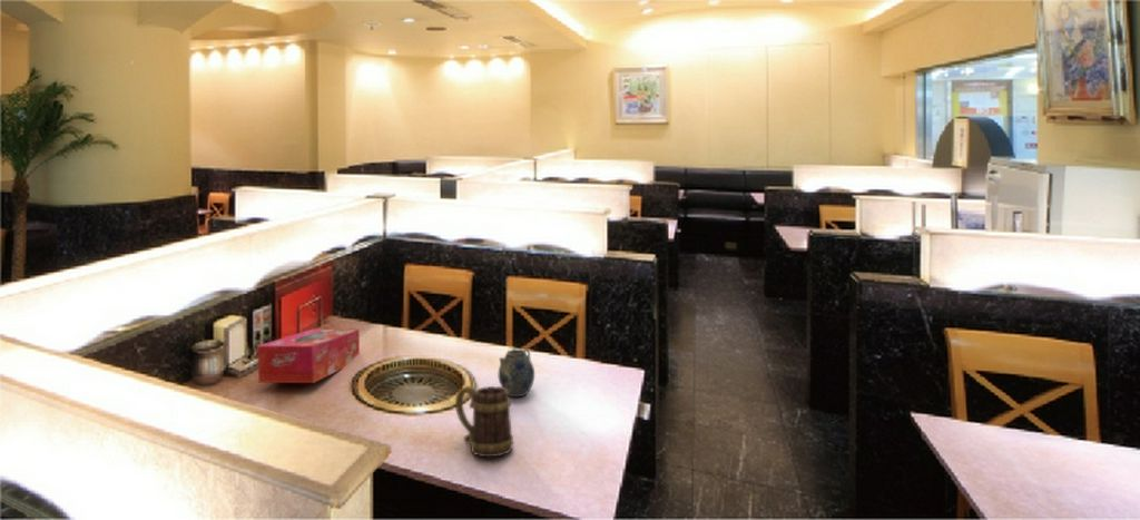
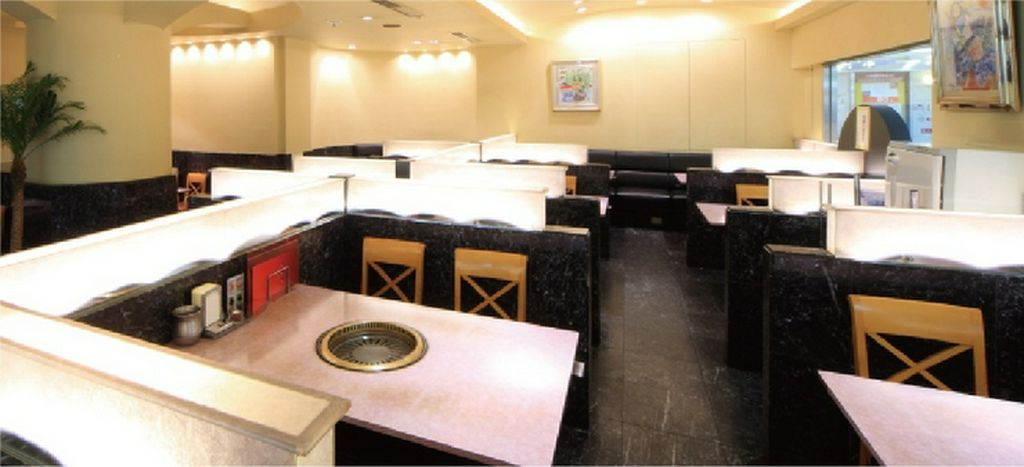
- mug (483, 419)
- teapot (515, 371)
- tissue box (313, 353)
